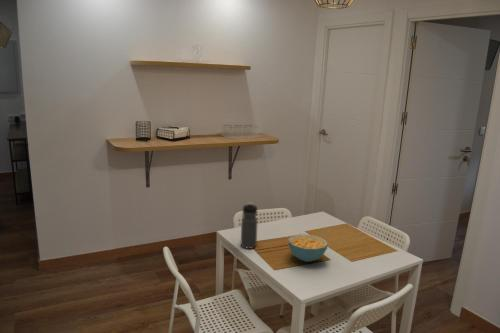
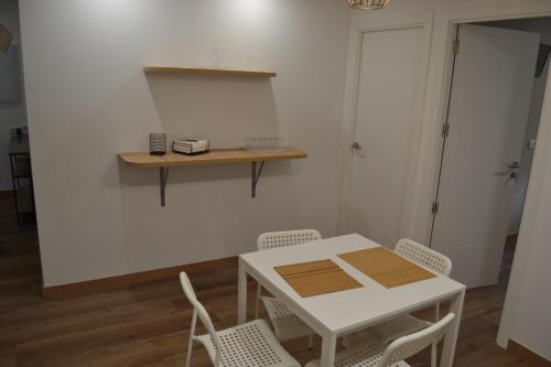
- water bottle (249, 224)
- cereal bowl (307, 250)
